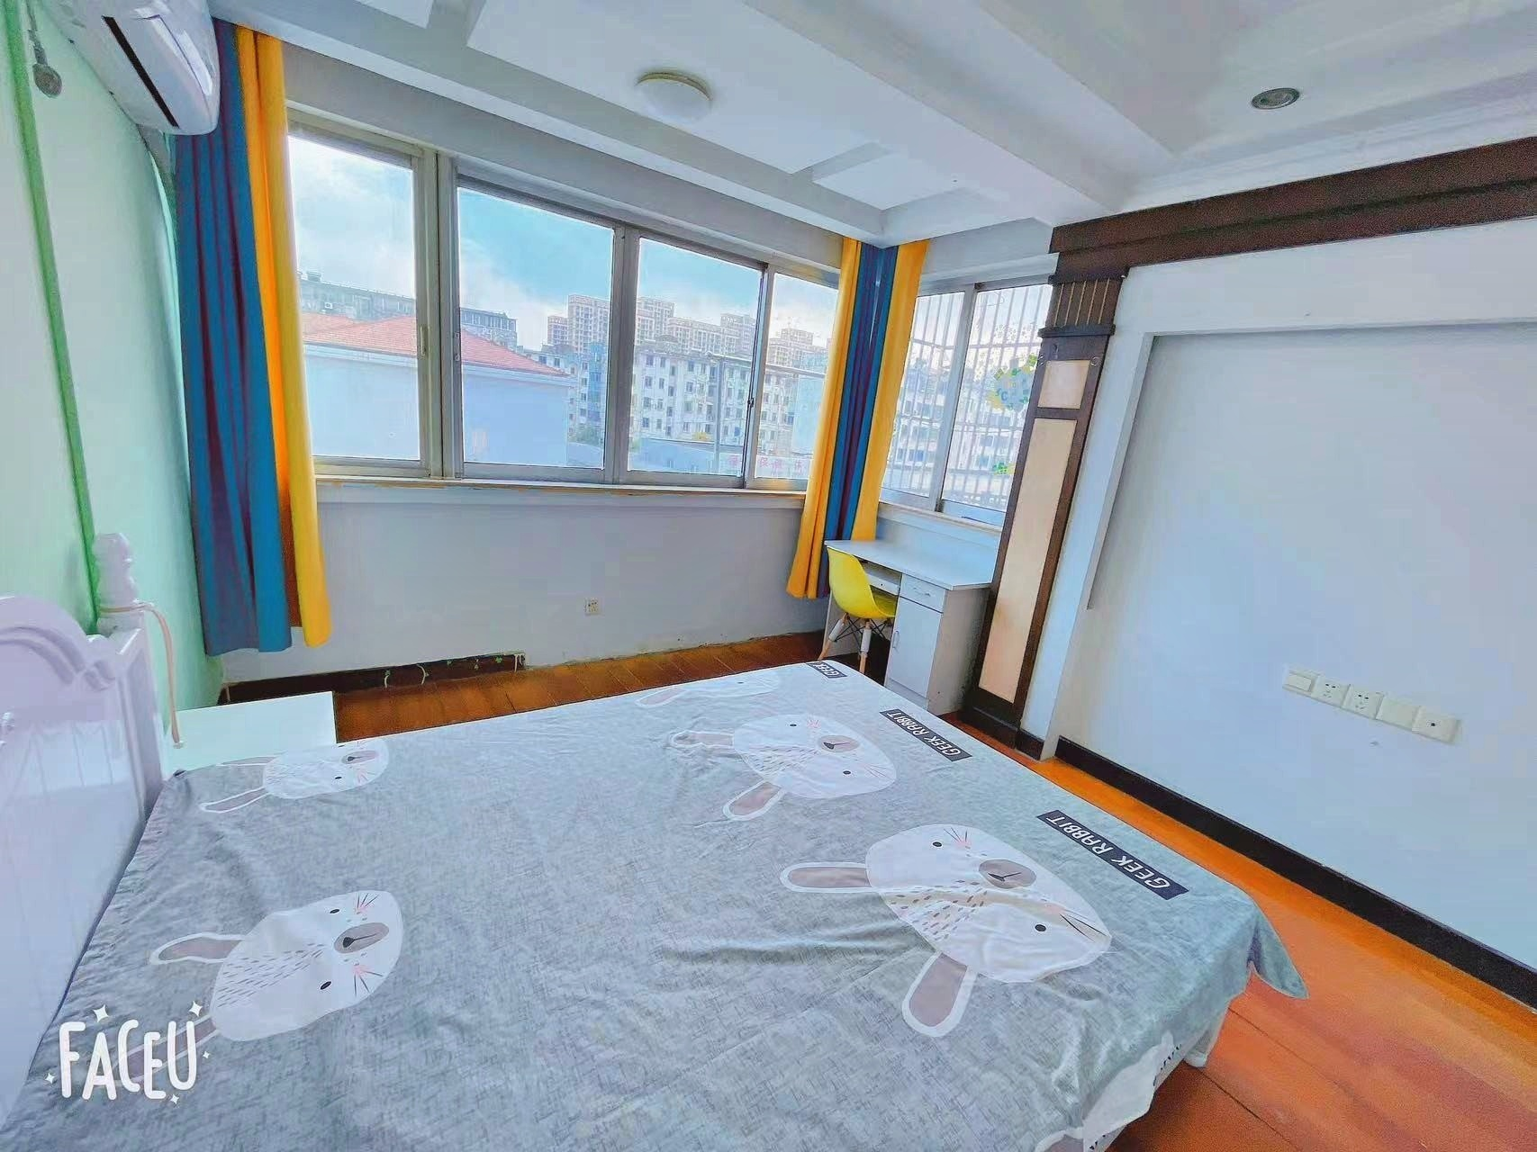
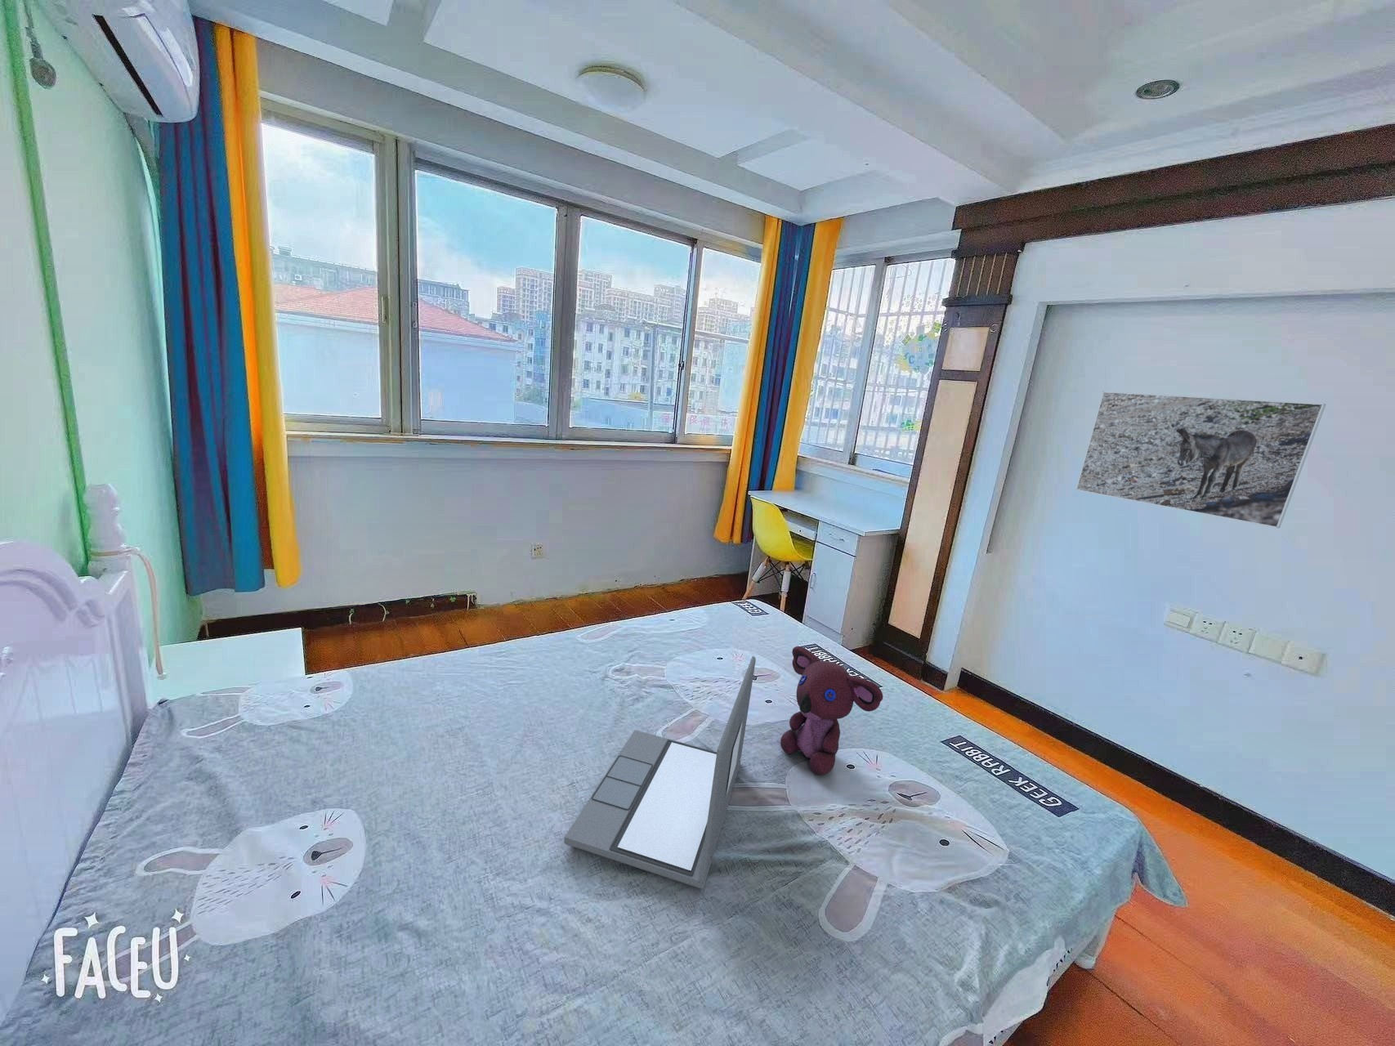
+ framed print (1183, 453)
+ laptop (669, 744)
+ teddy bear (818, 713)
